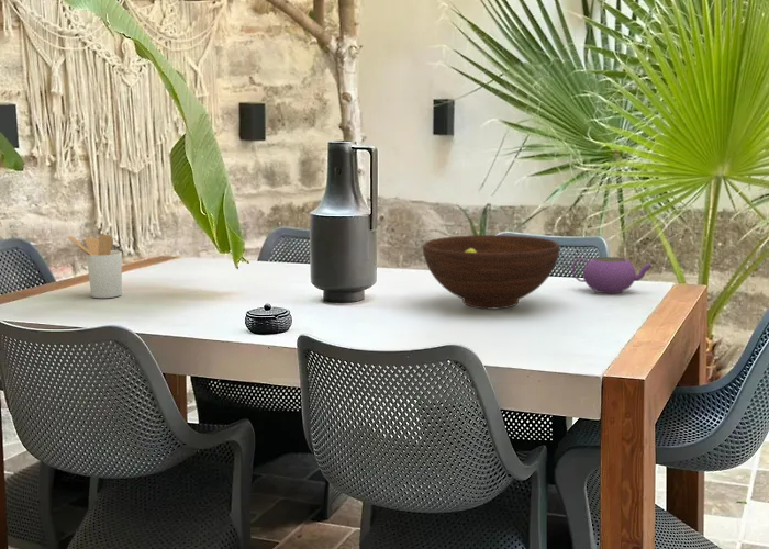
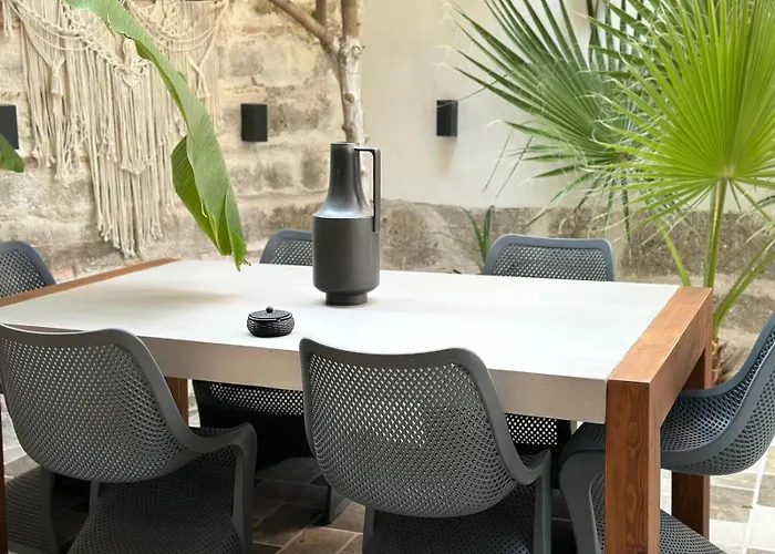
- teapot (611, 274)
- fruit bowl (490, 274)
- utensil holder (94, 264)
